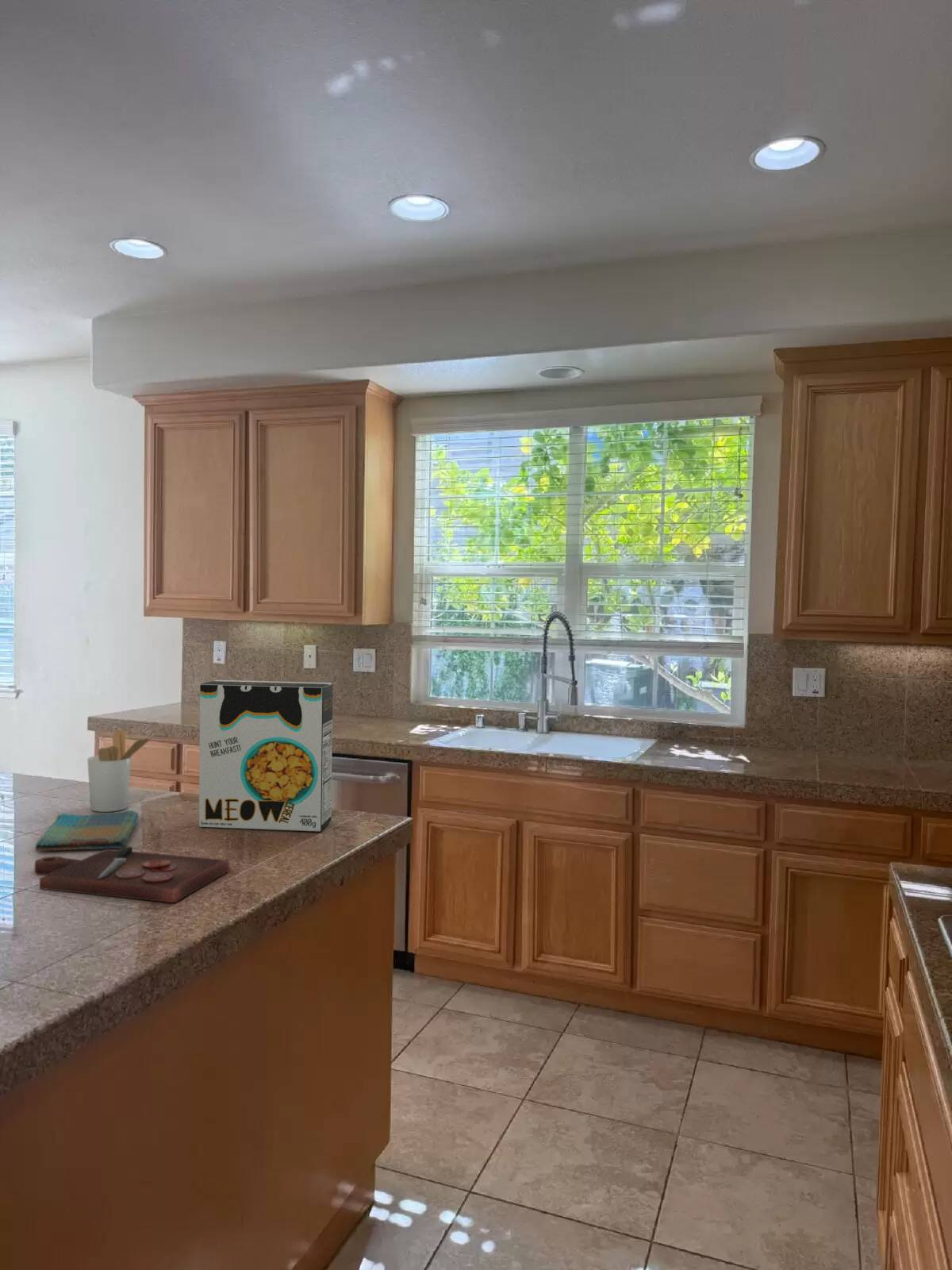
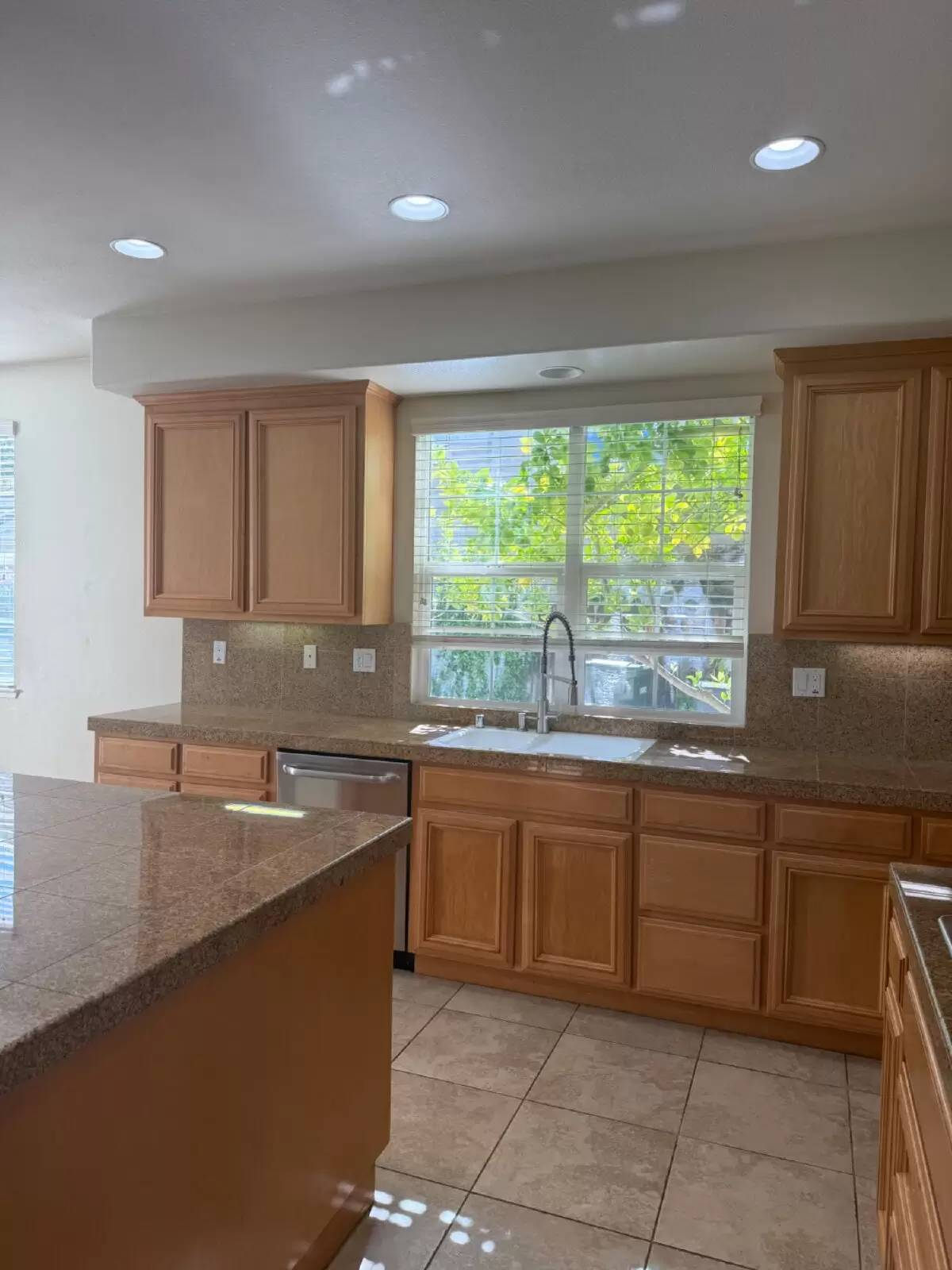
- utensil holder (120, 771)
- dish towel (90, 829)
- cutting board (128, 872)
- cereal box (267, 753)
